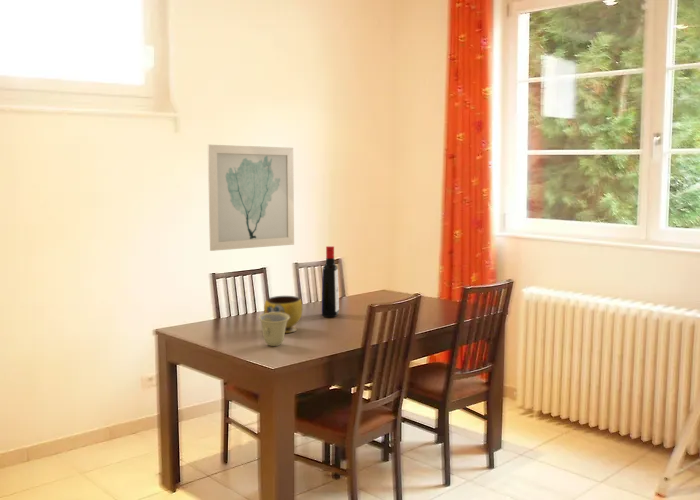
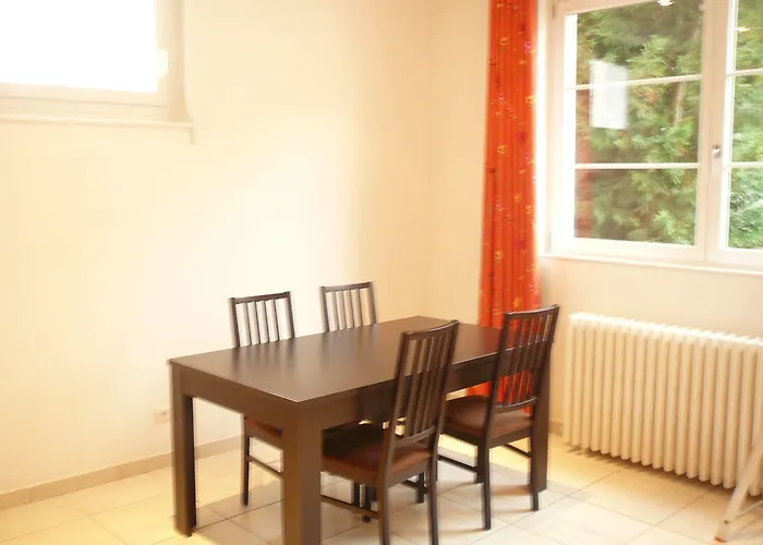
- cup (274, 330)
- bowl (283, 312)
- wall art (253, 197)
- liquor bottle (330, 281)
